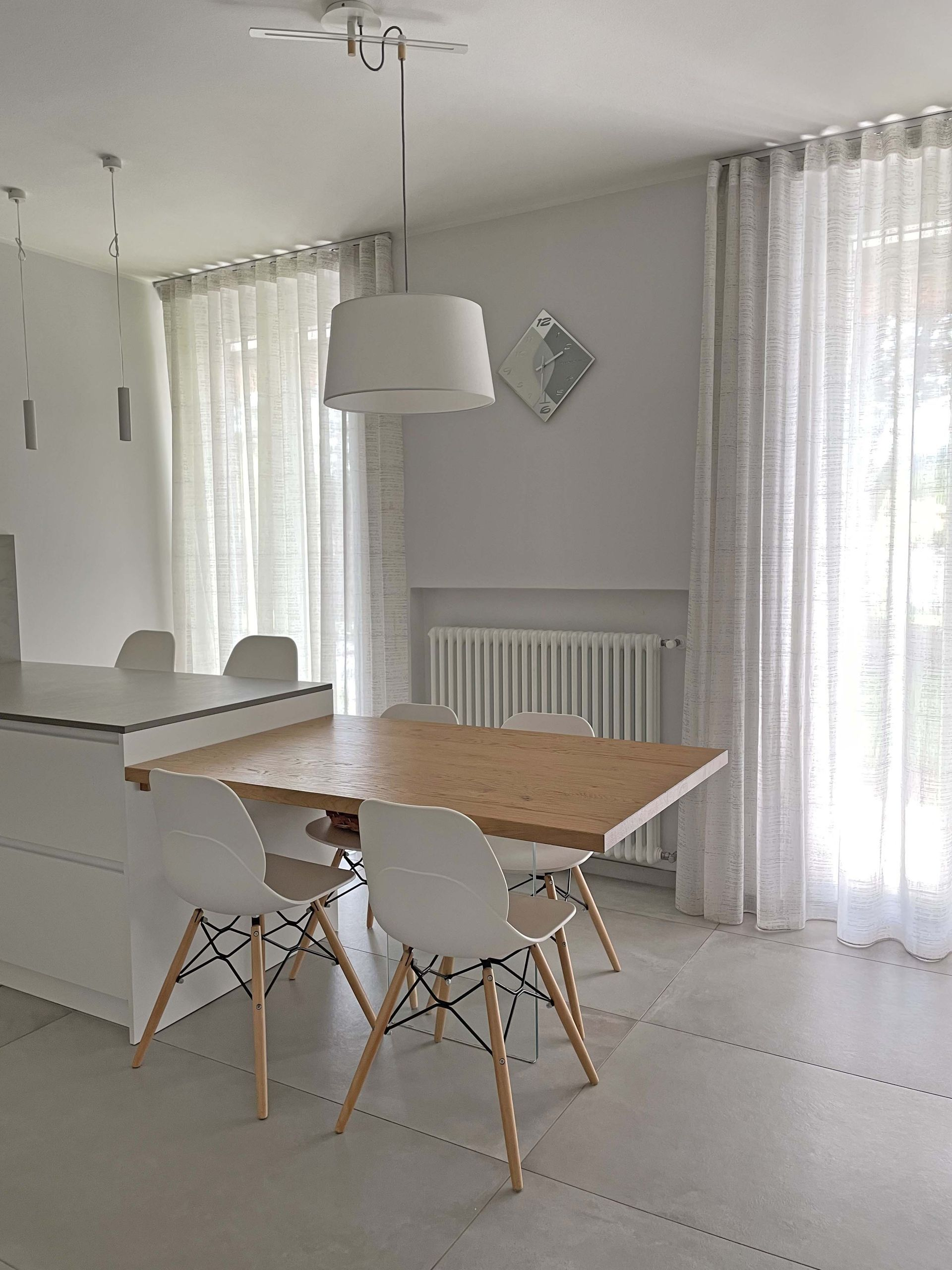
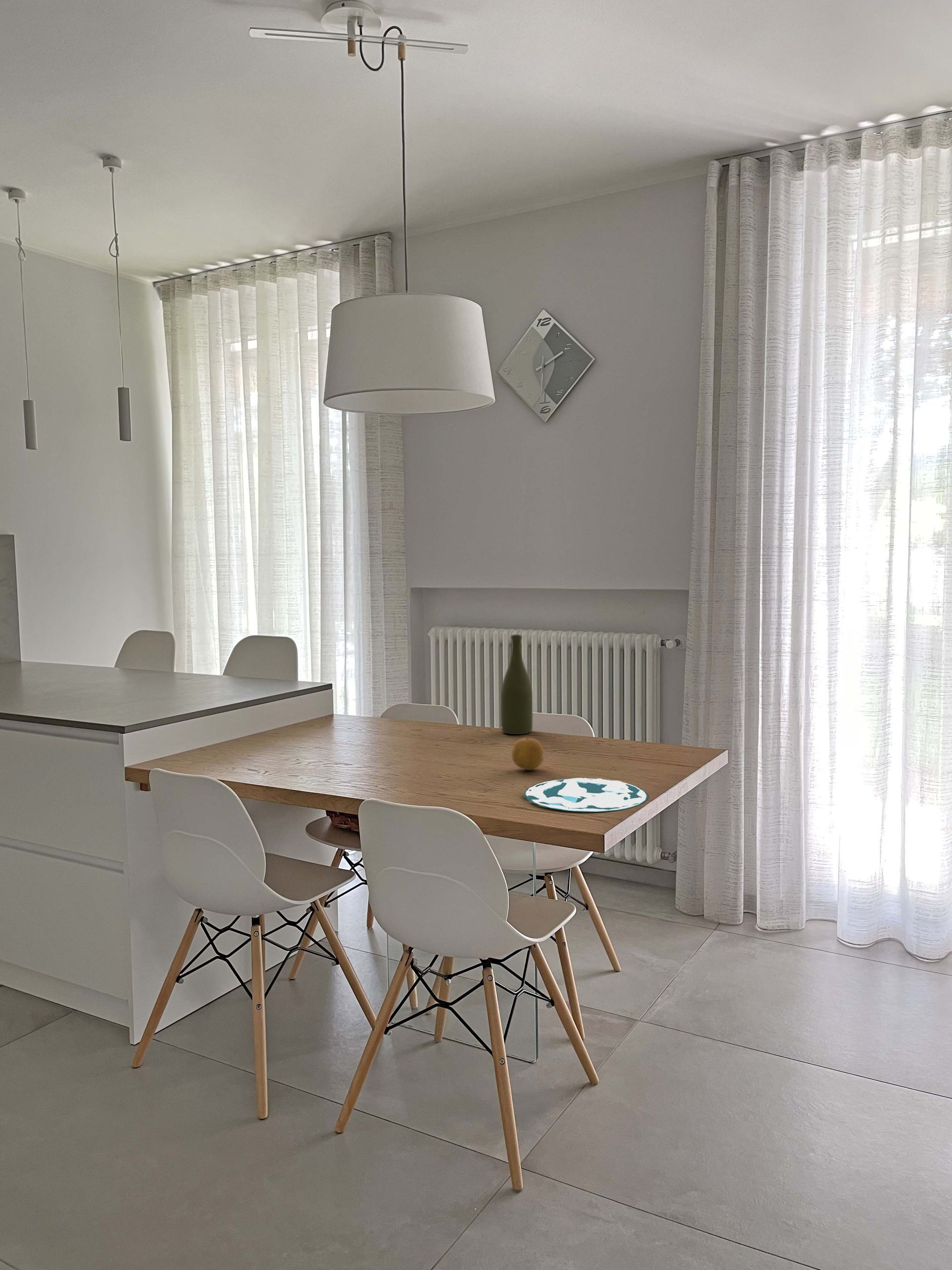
+ fruit (528, 754)
+ bottle (516, 684)
+ plate (586, 789)
